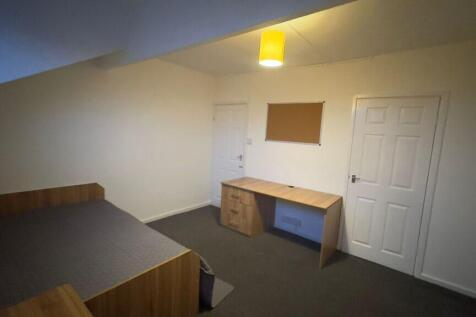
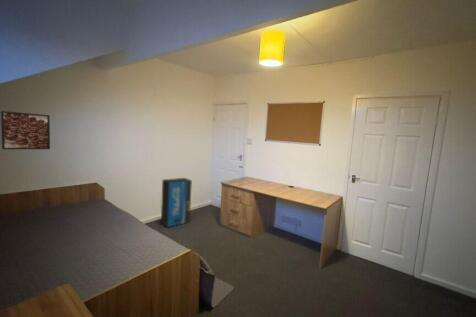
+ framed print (27, 131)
+ air purifier (176, 201)
